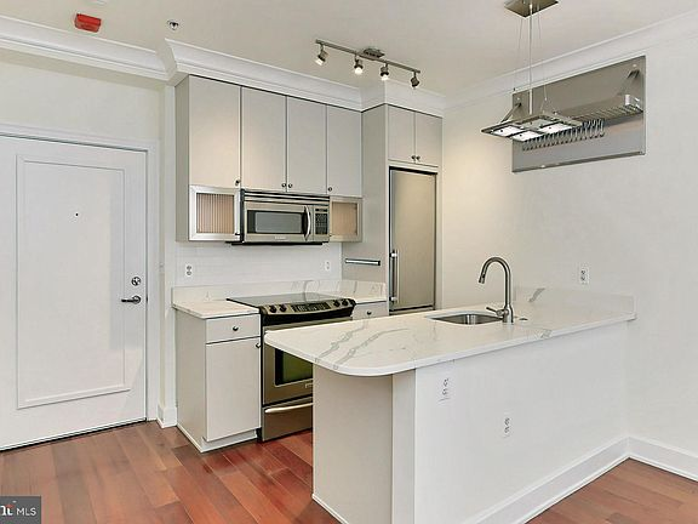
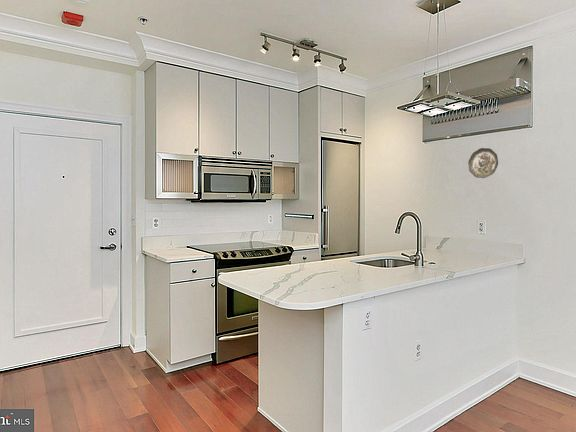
+ decorative plate (483, 163)
